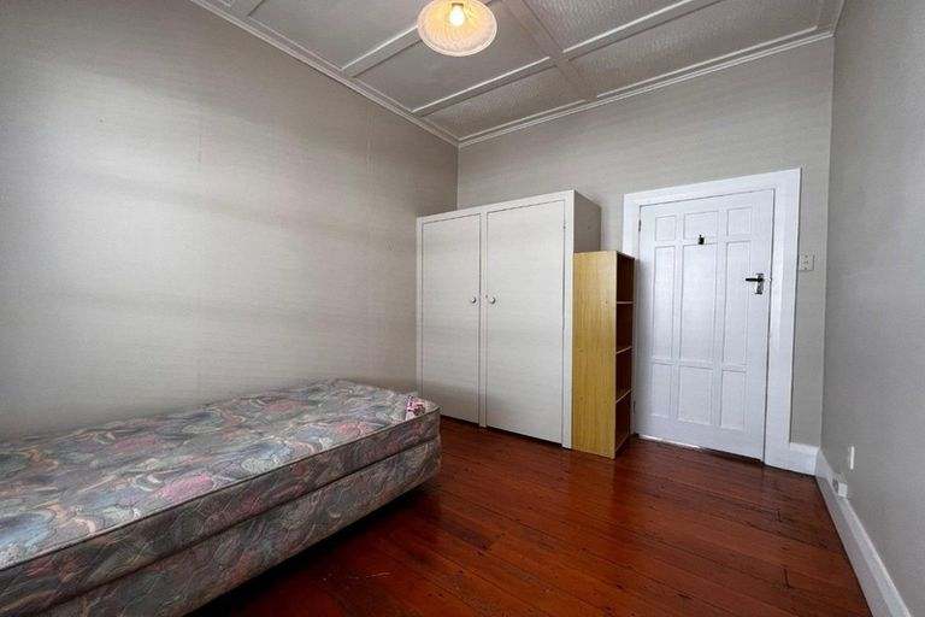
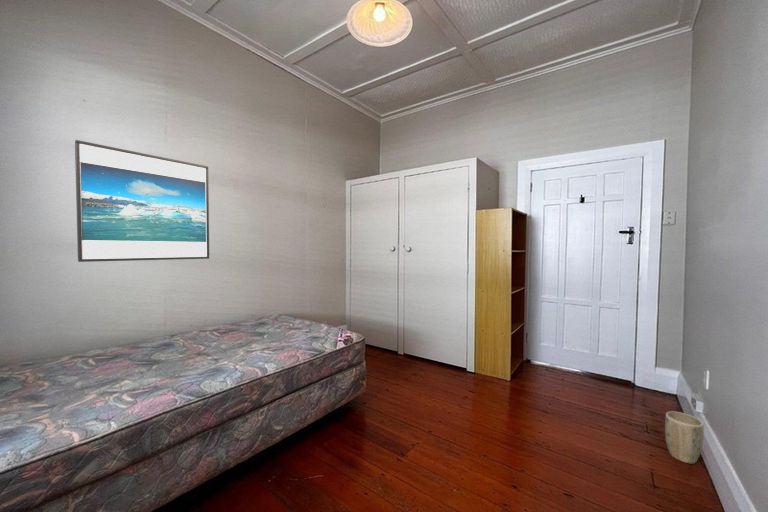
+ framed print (151, 207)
+ plant pot (683, 437)
